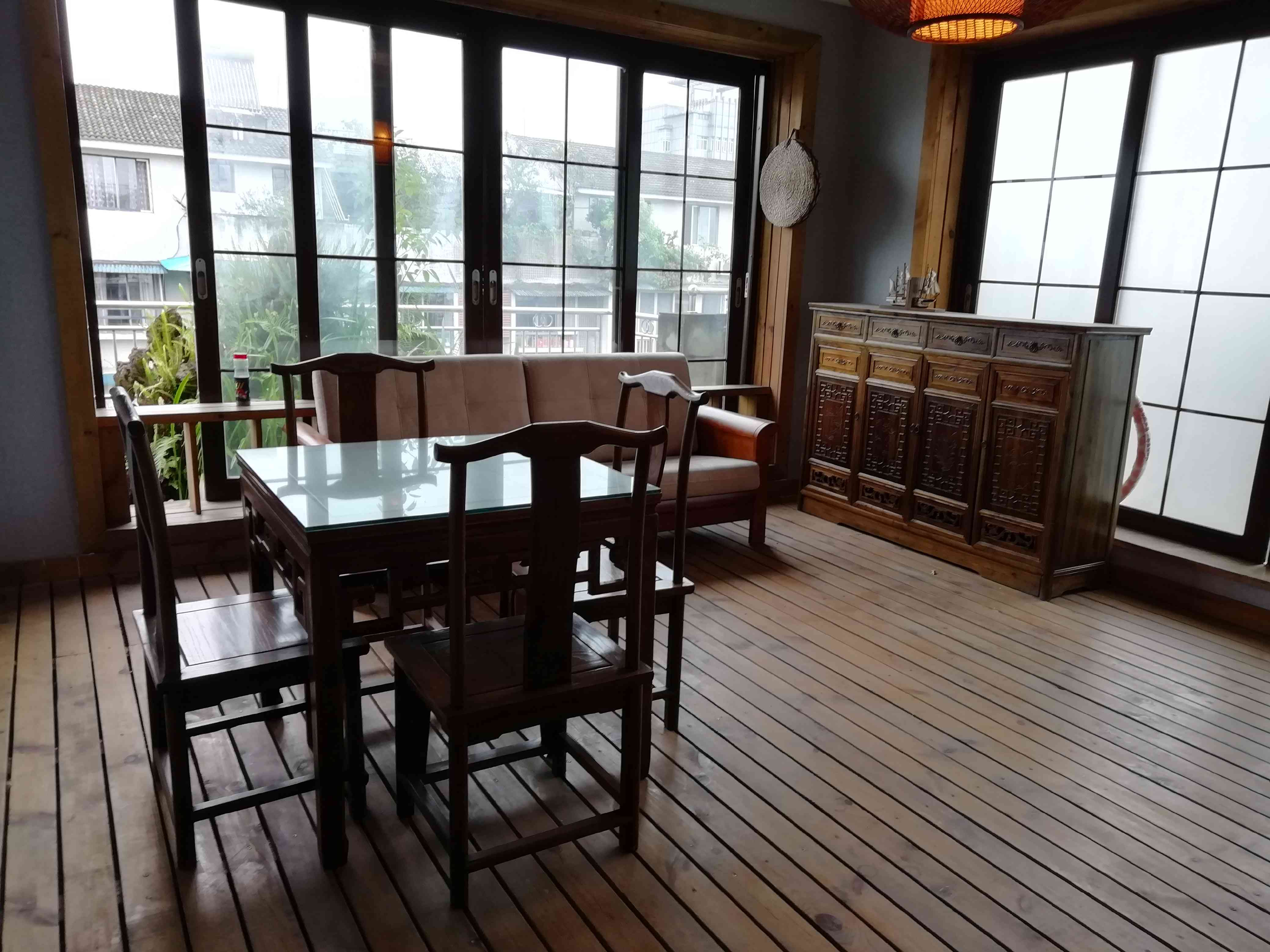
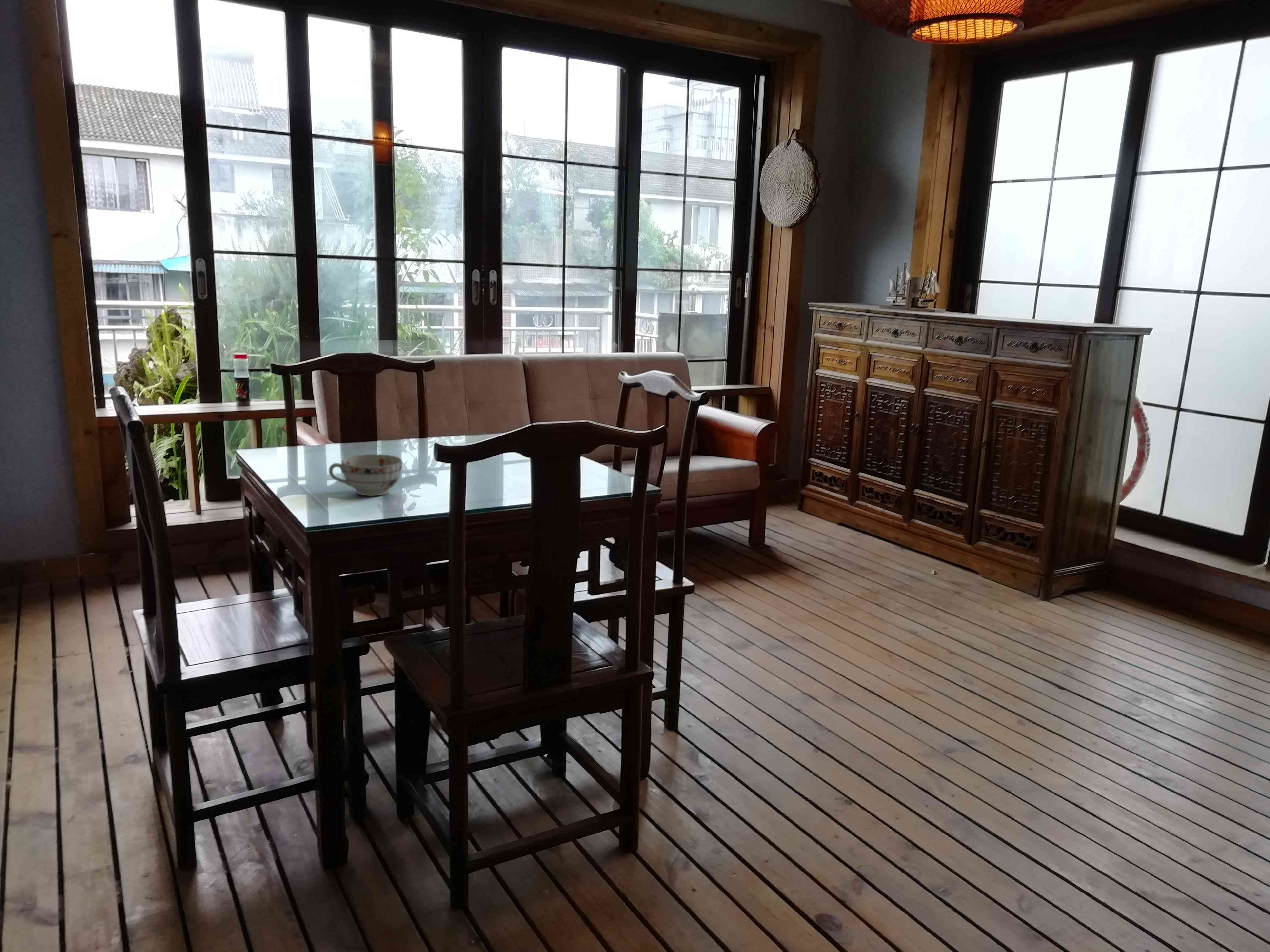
+ teacup (366, 476)
